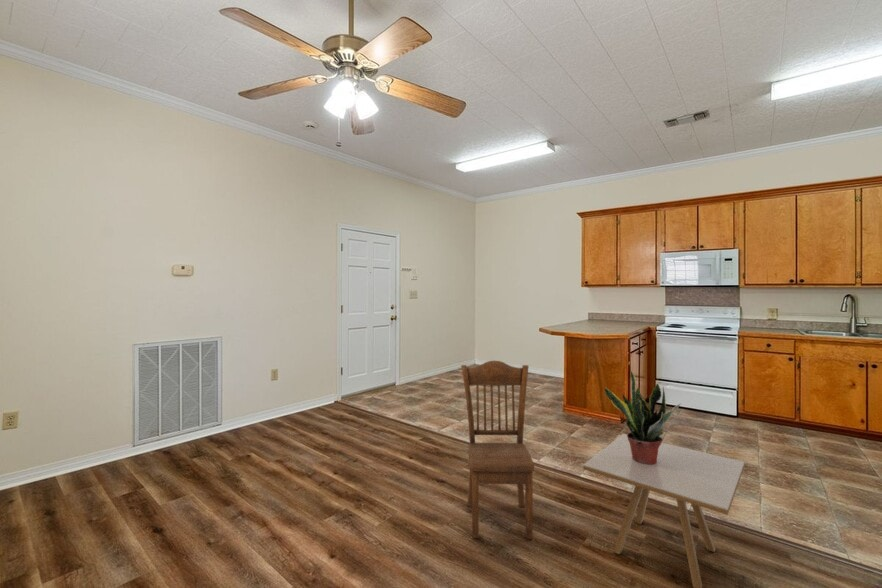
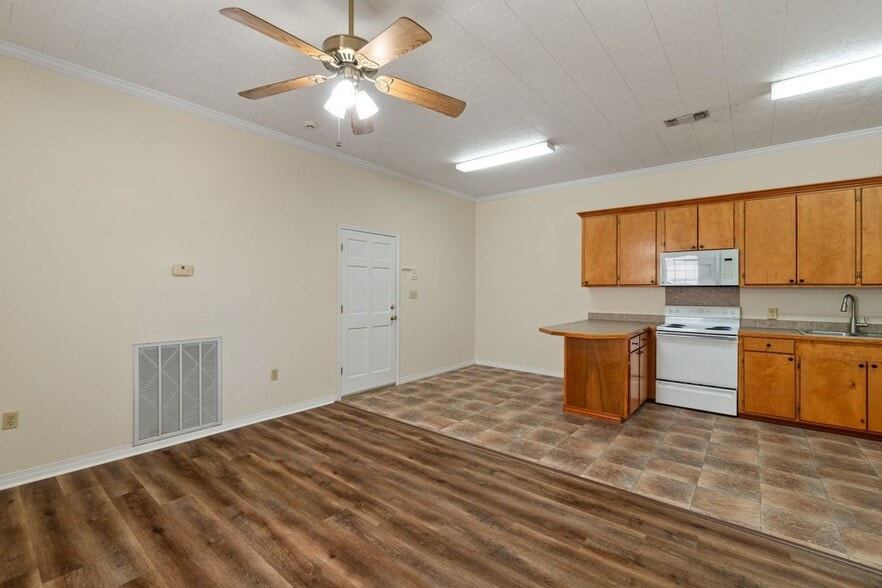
- side table (669, 496)
- dining chair (498, 443)
- potted plant (640, 417)
